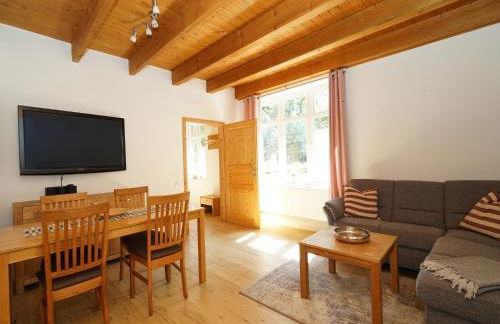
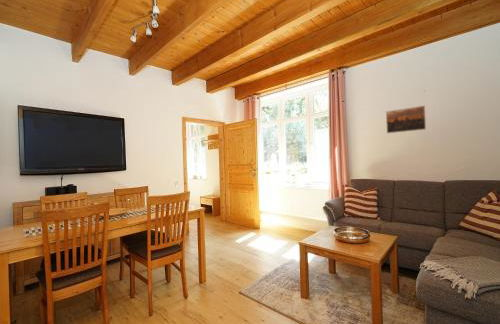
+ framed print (405, 120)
